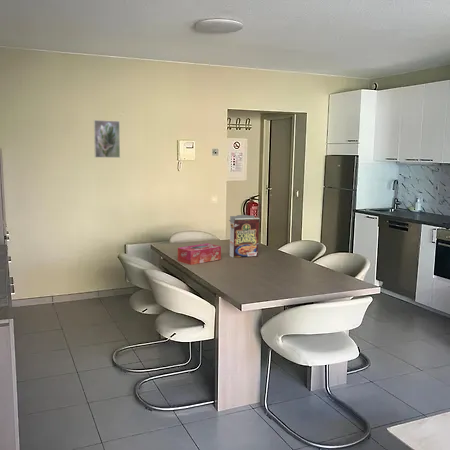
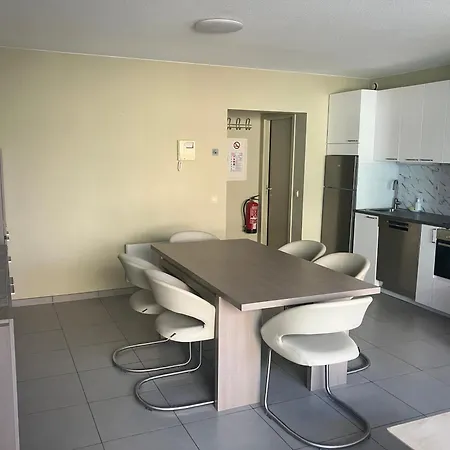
- cereal box (243, 236)
- tissue box (199, 253)
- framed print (107, 139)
